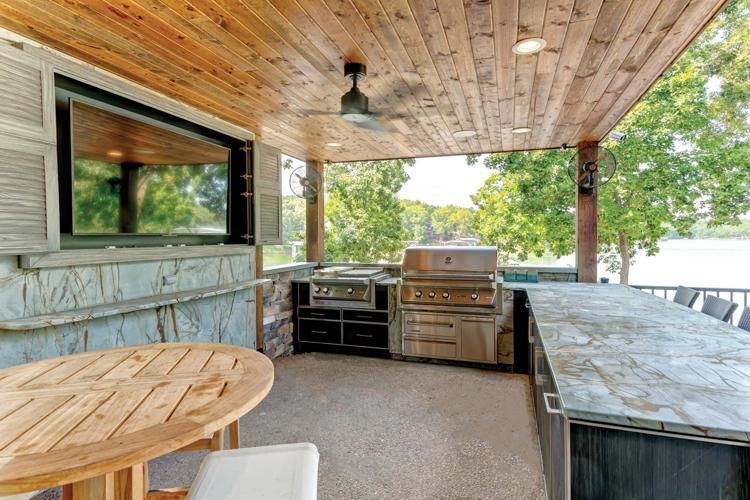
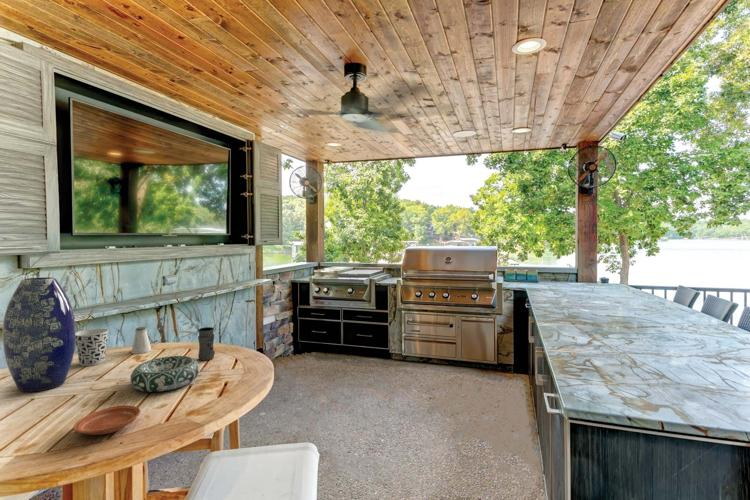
+ decorative bowl (166, 373)
+ jar (206, 343)
+ plate (108, 422)
+ vase (40, 332)
+ cup (92, 347)
+ saltshaker (141, 339)
